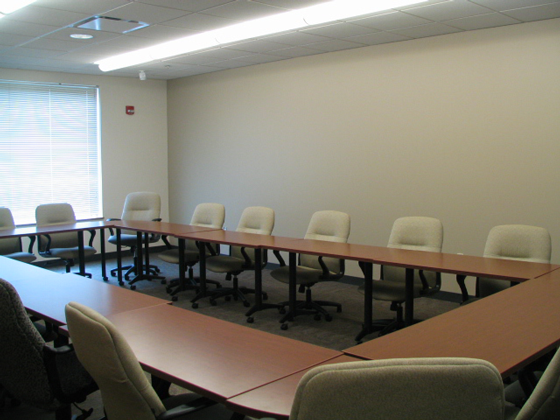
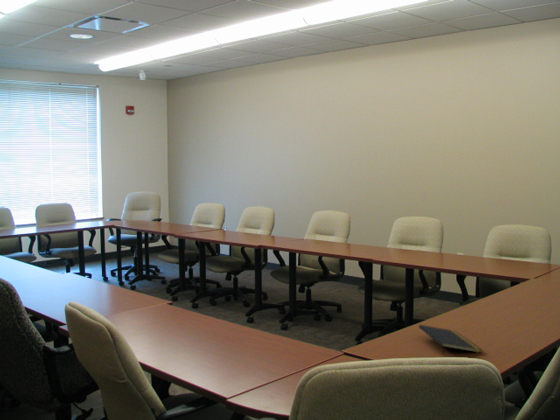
+ notepad (448, 338)
